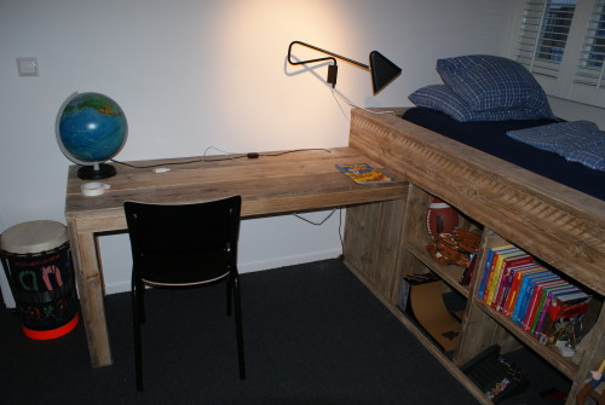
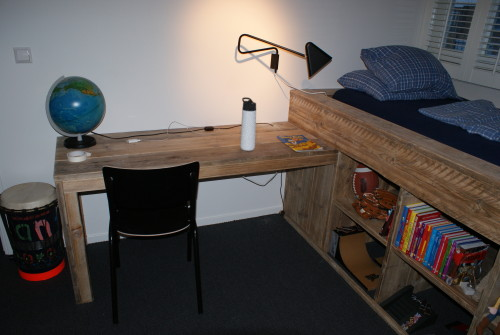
+ thermos bottle (247, 124)
